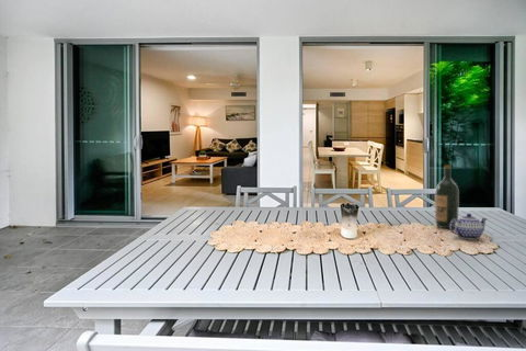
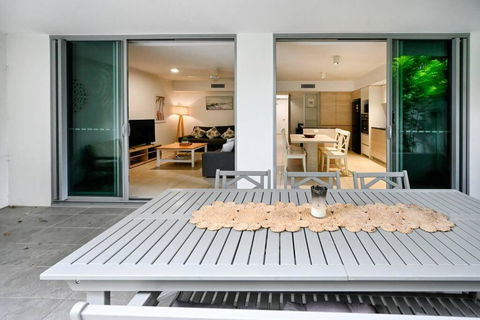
- wine bottle (446, 196)
- teapot (468, 225)
